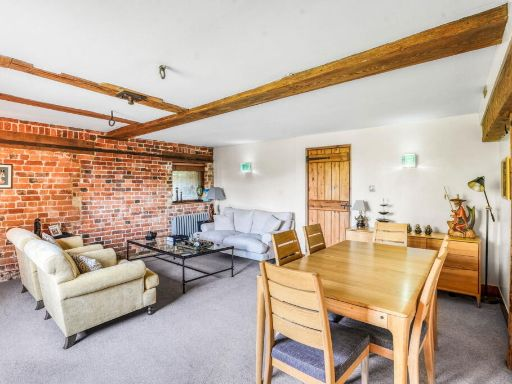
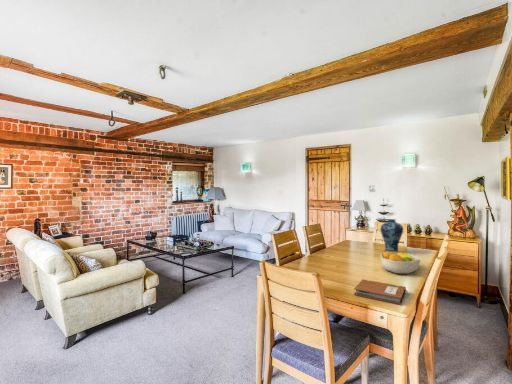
+ vase (391, 236)
+ fruit bowl (399, 260)
+ notebook (381, 290)
